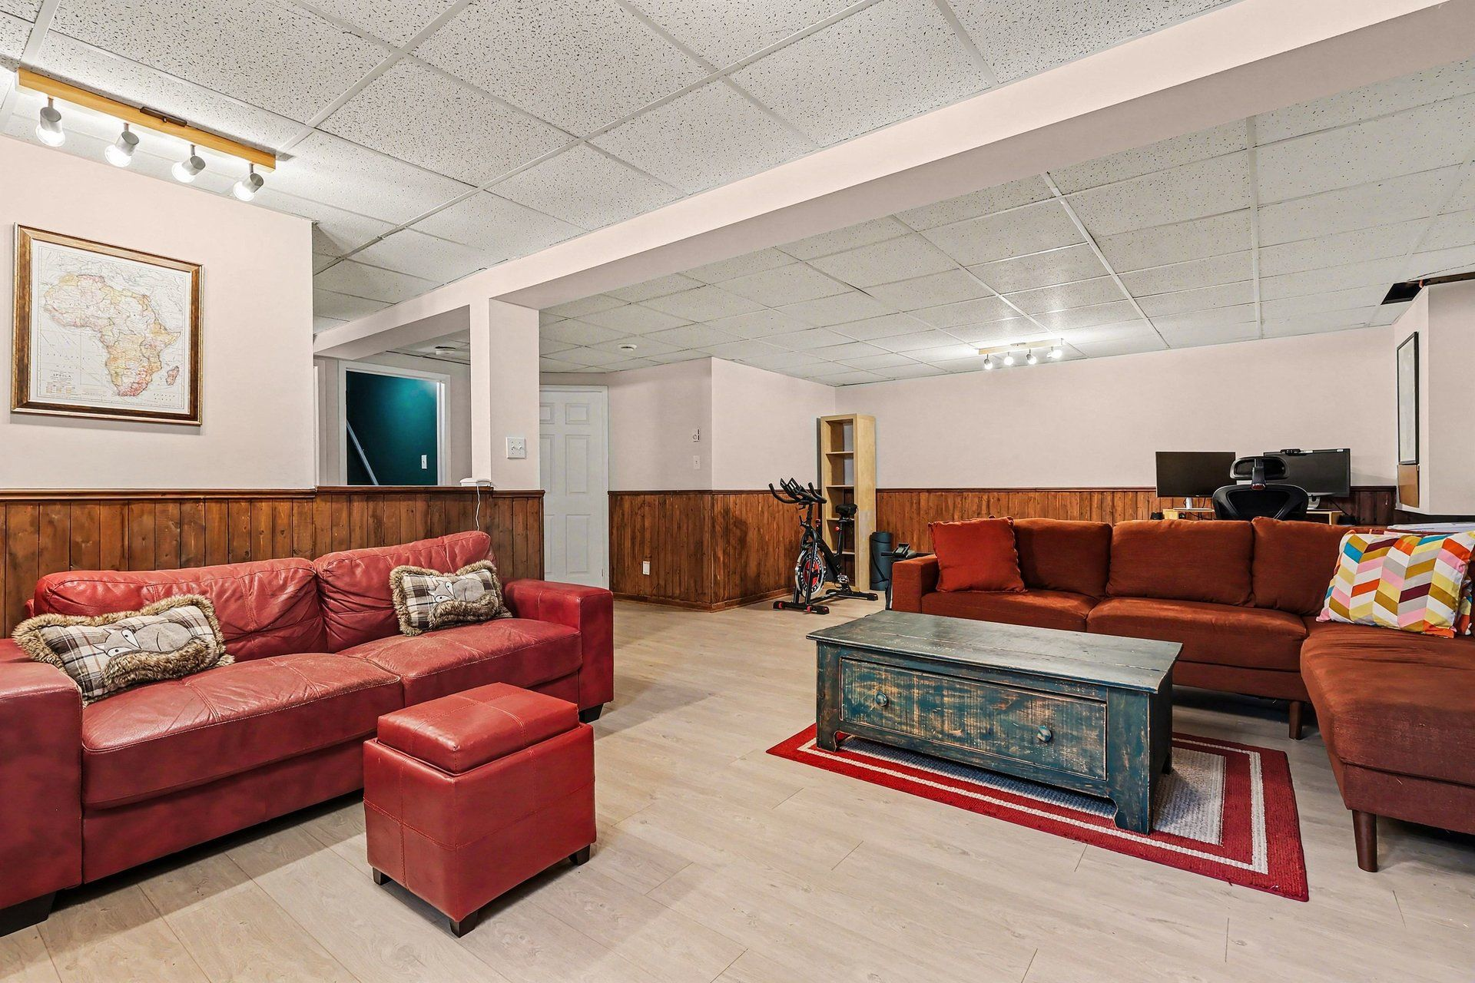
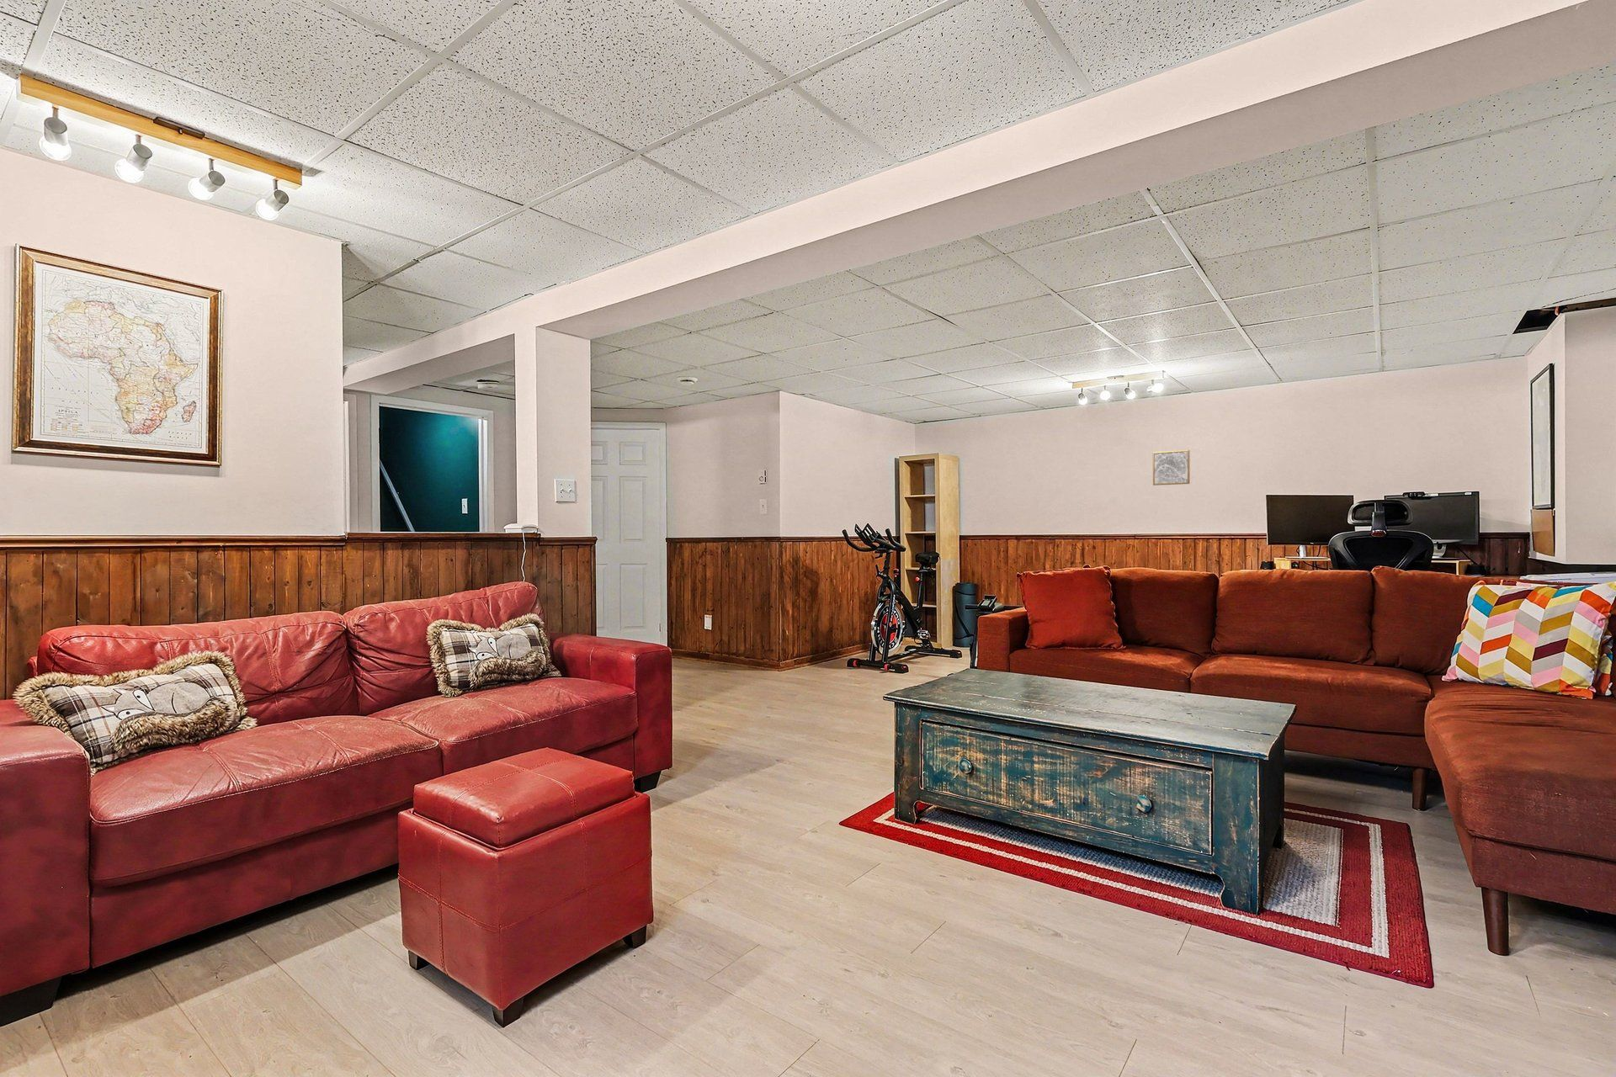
+ wall art (1171, 468)
